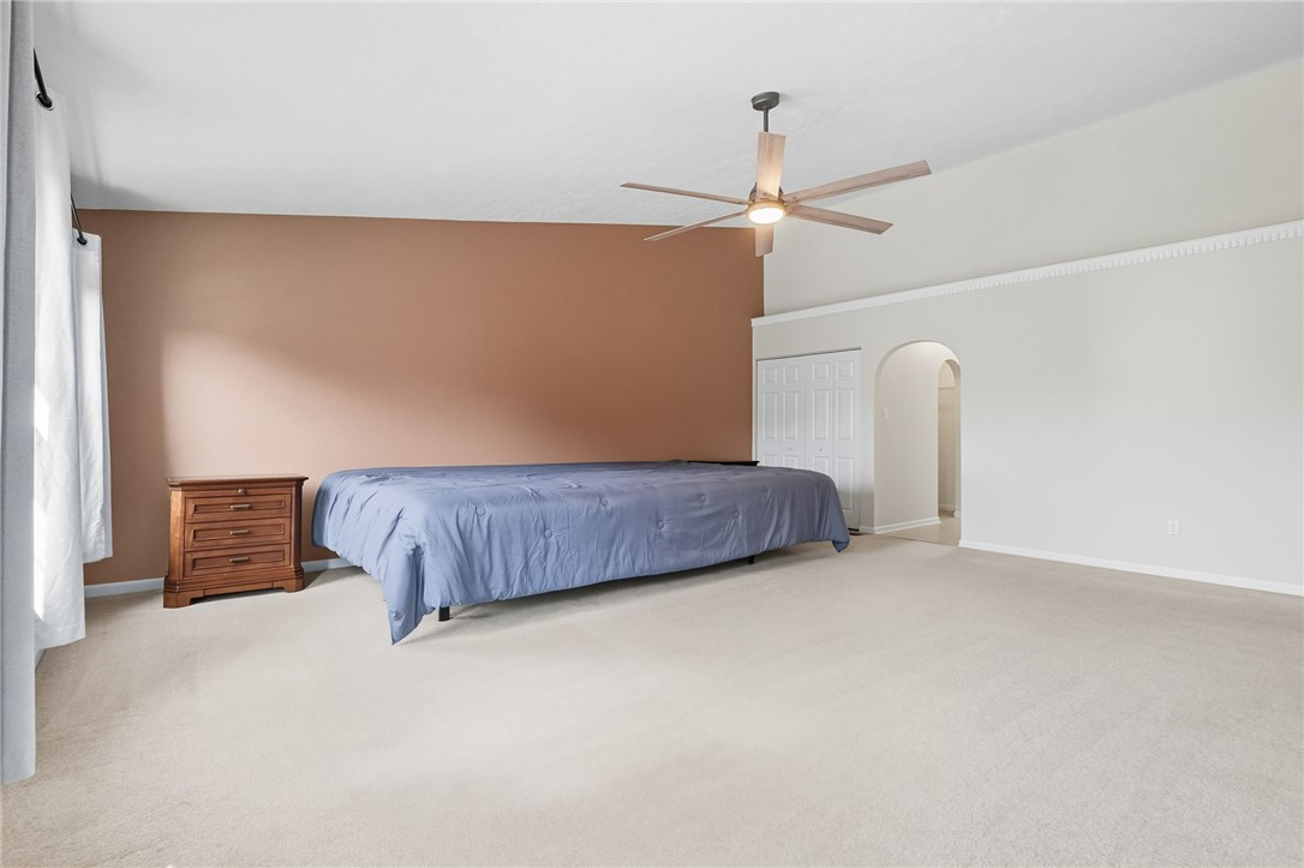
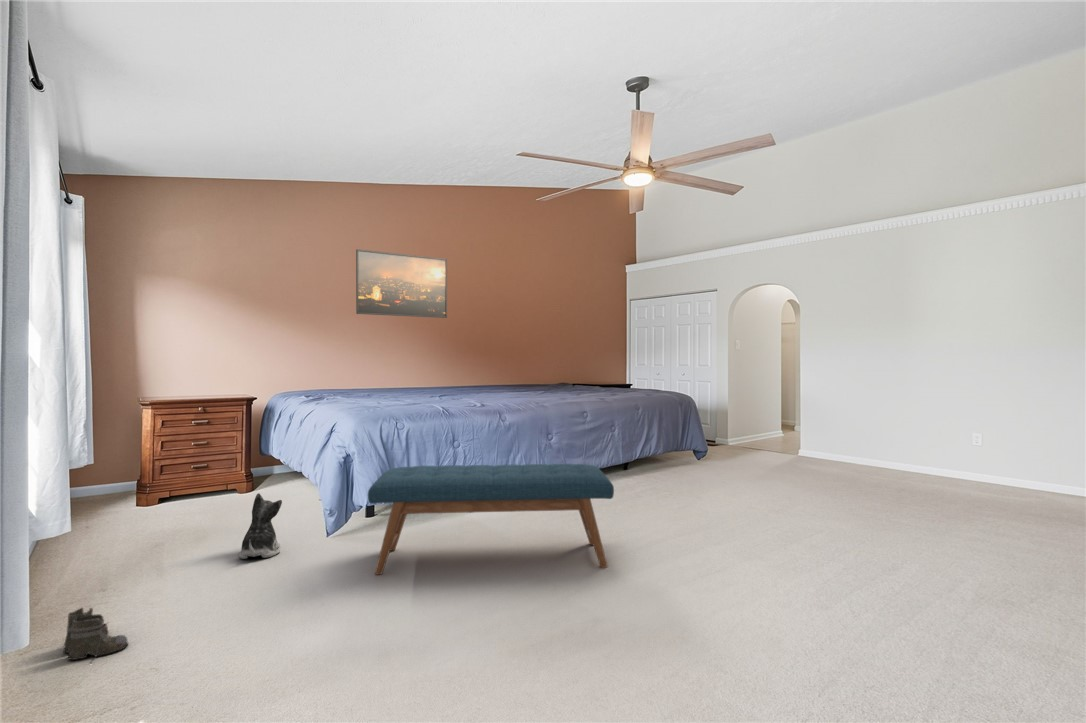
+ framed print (403, 285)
+ boots (94, 629)
+ plush toy (259, 524)
+ bench (493, 511)
